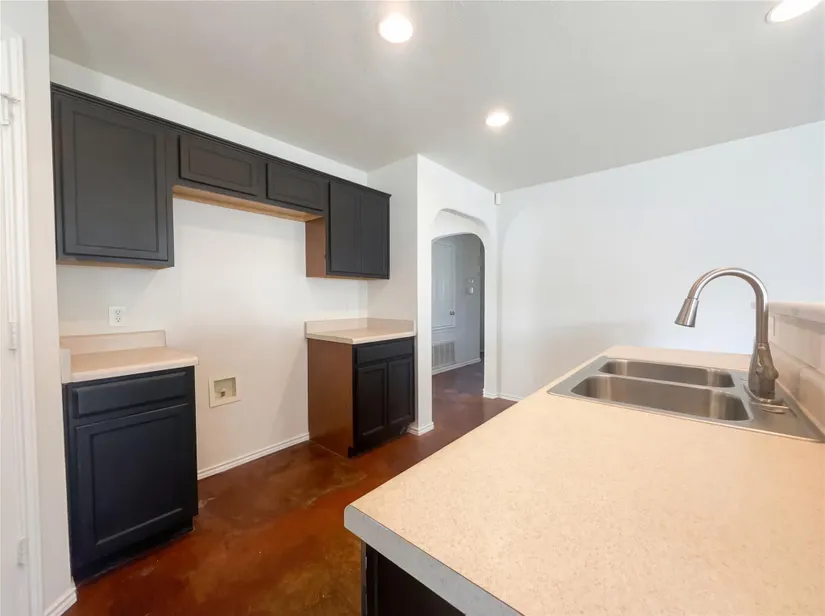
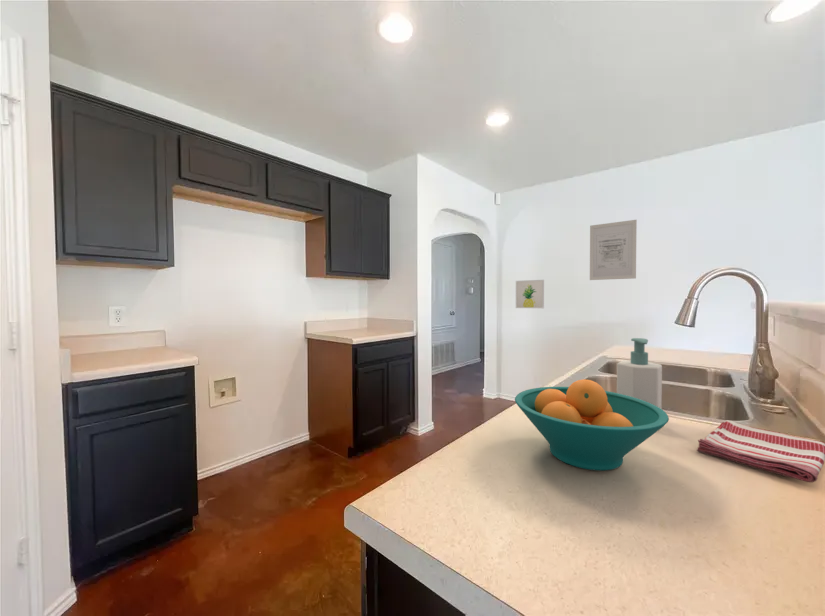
+ soap bottle (638, 380)
+ wall art (529, 294)
+ dish towel (762, 445)
+ wall art (612, 251)
+ fruit bowl (584, 418)
